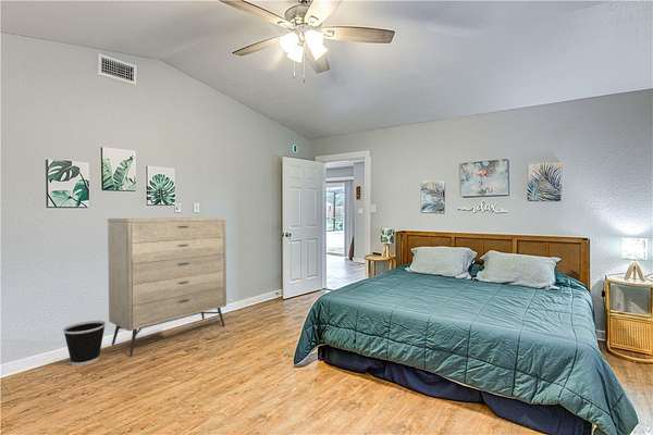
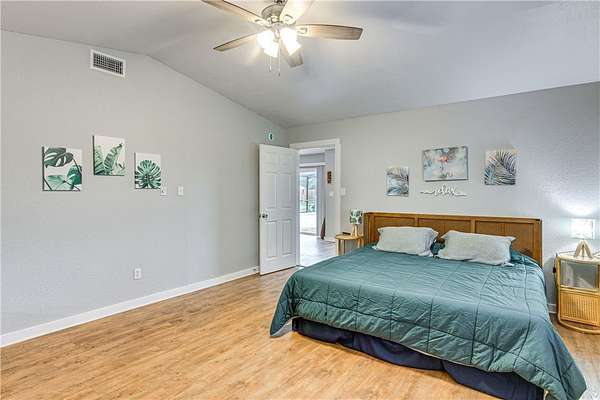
- dresser (171, 276)
- wastebasket (85, 343)
